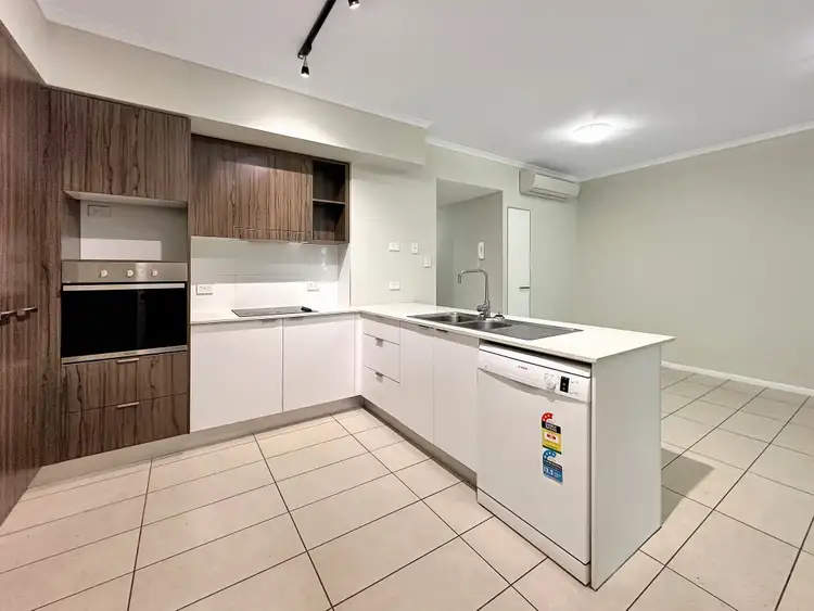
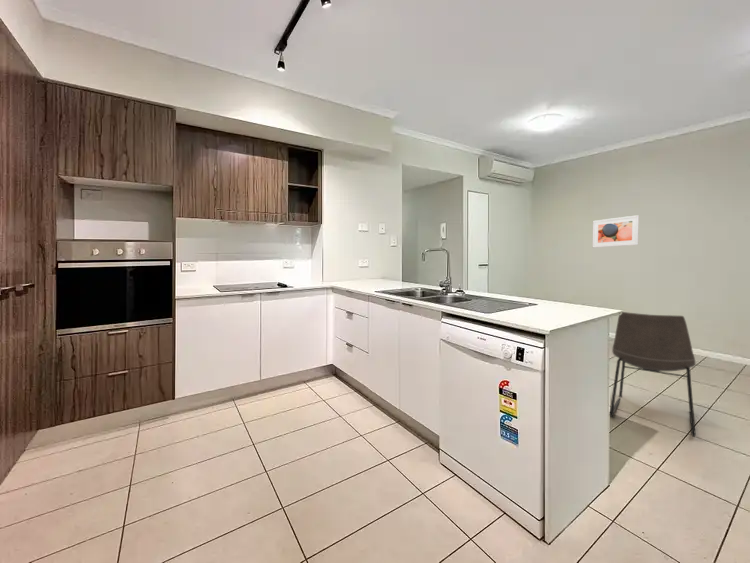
+ chair (652, 363)
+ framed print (614, 232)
